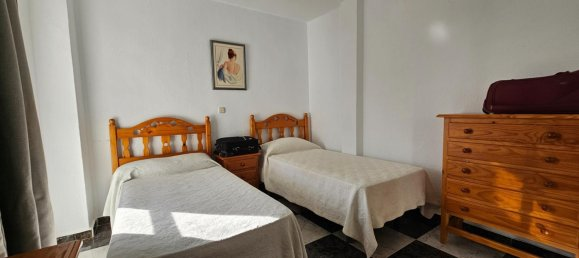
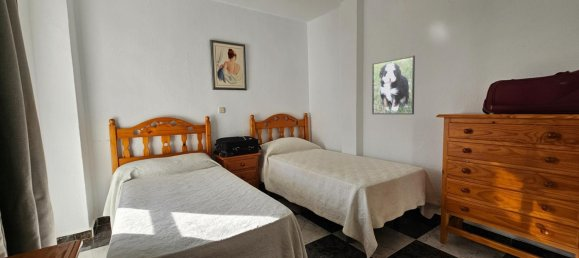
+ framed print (391, 87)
